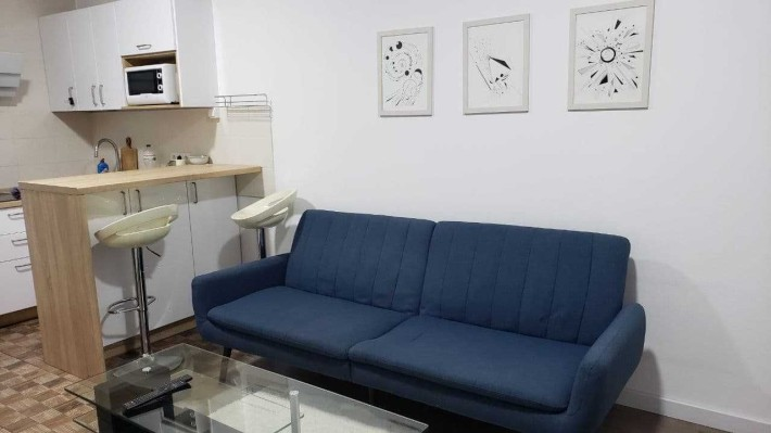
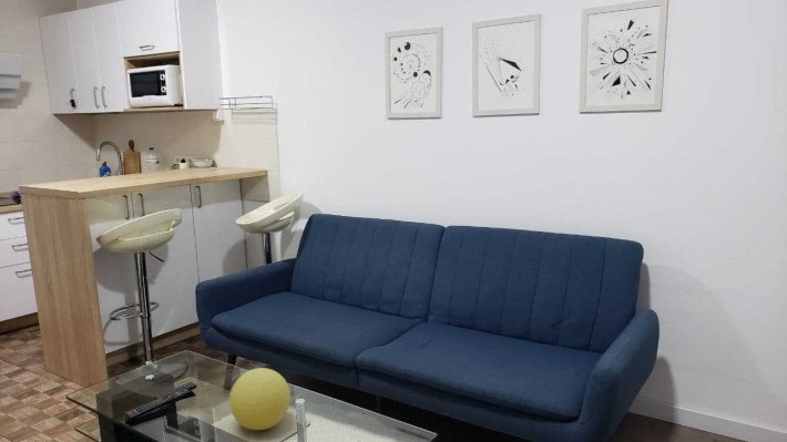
+ decorative ball (259, 398)
